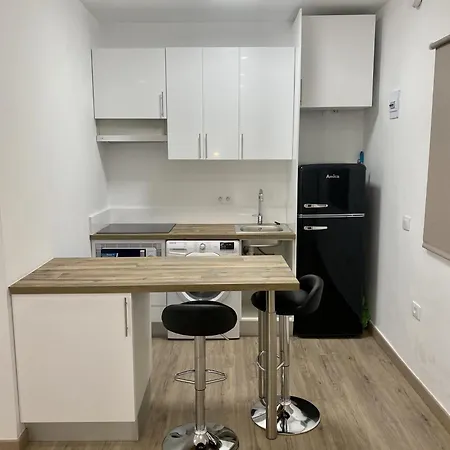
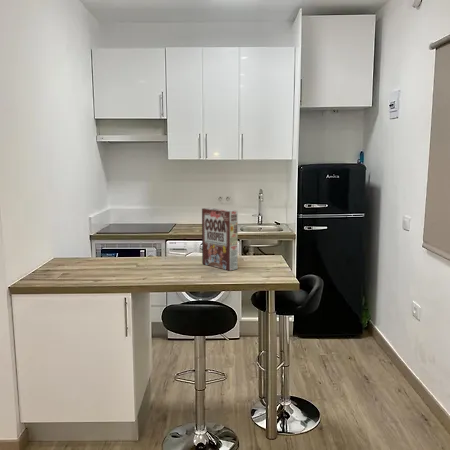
+ cereal box (219, 238)
